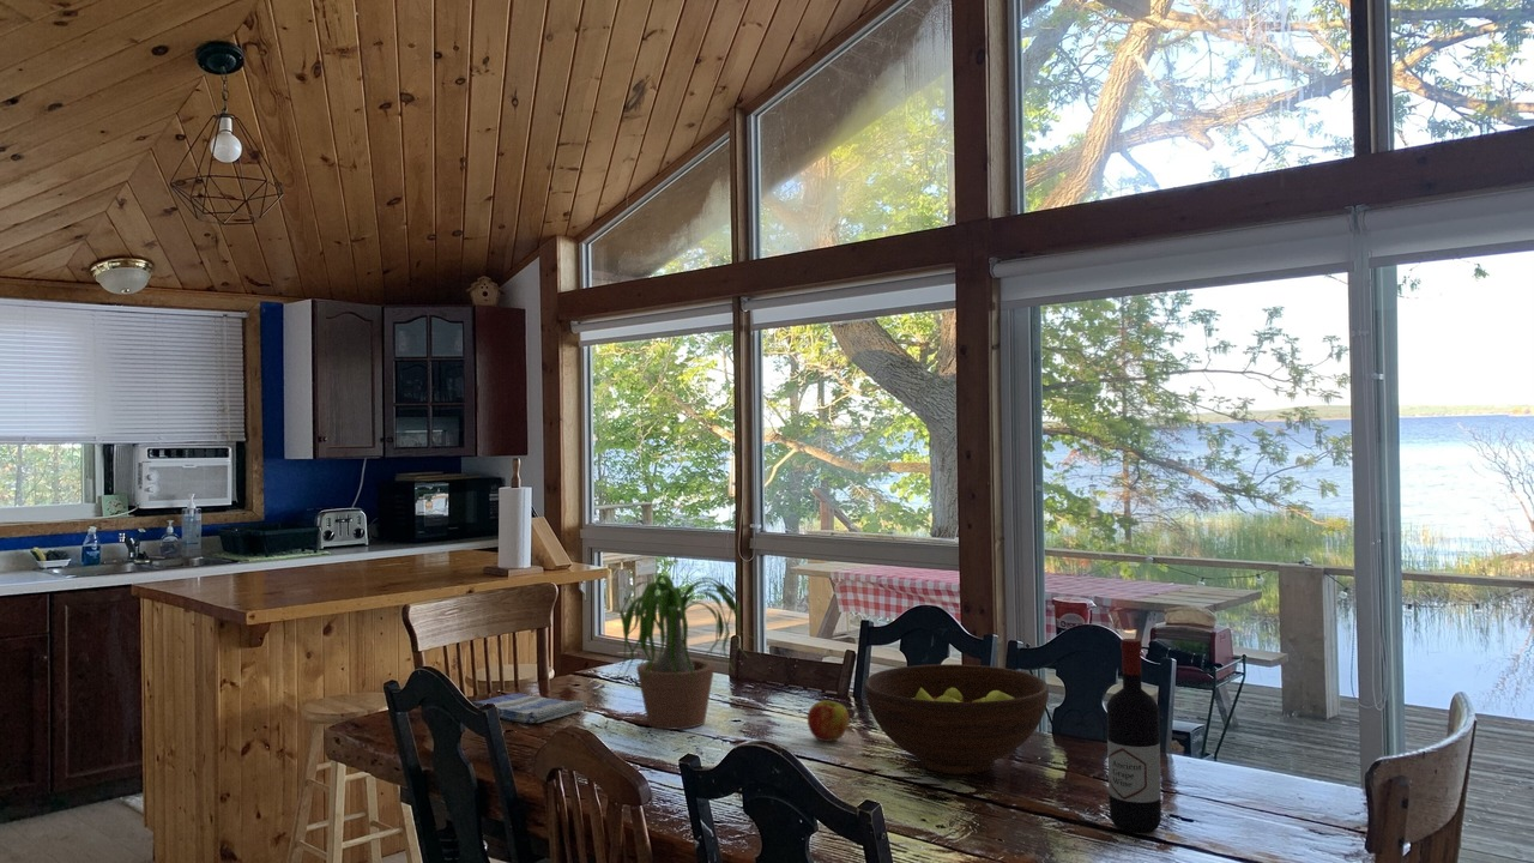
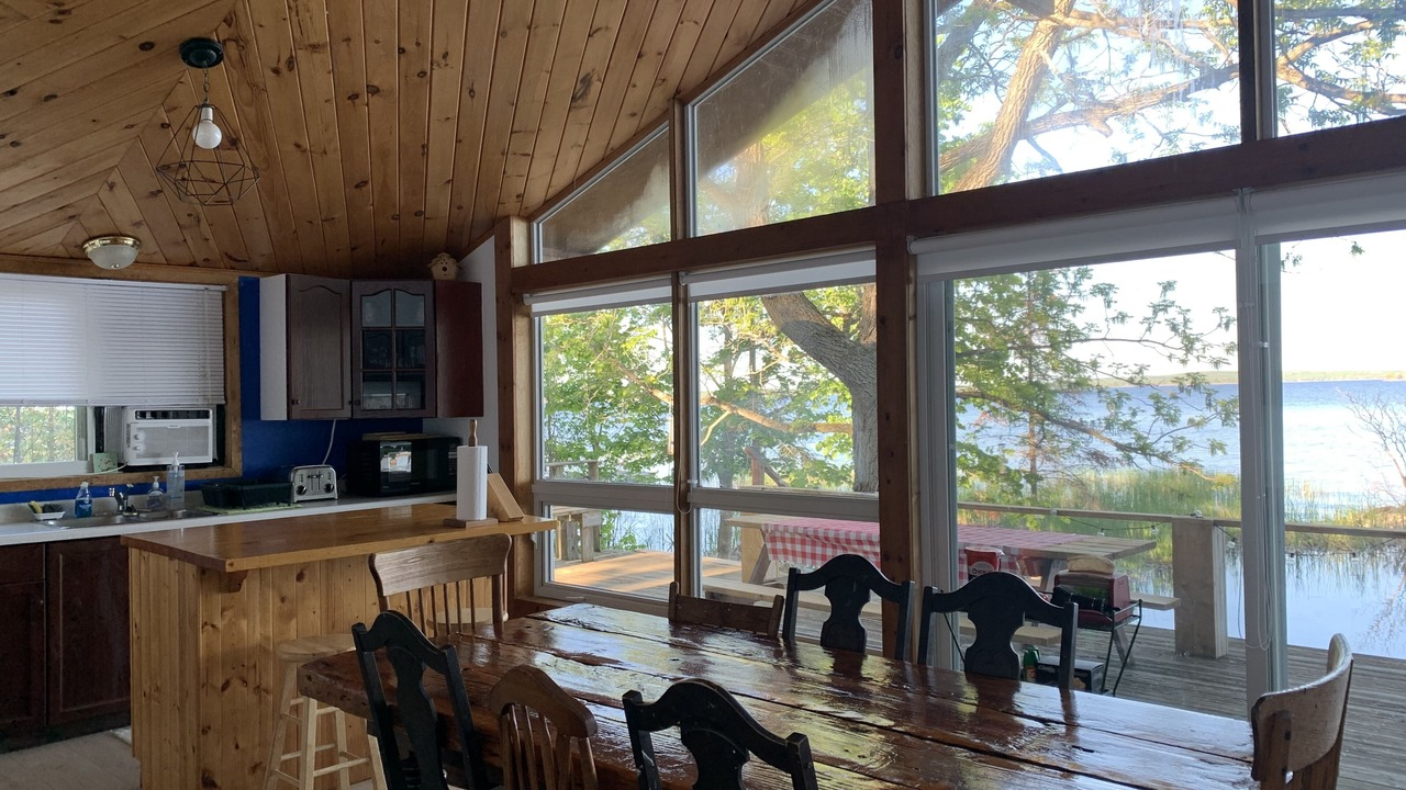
- fruit bowl (955, 724)
- wine bottle (1133, 732)
- apple (828, 720)
- dish towel (526, 705)
- potted plant (687, 651)
